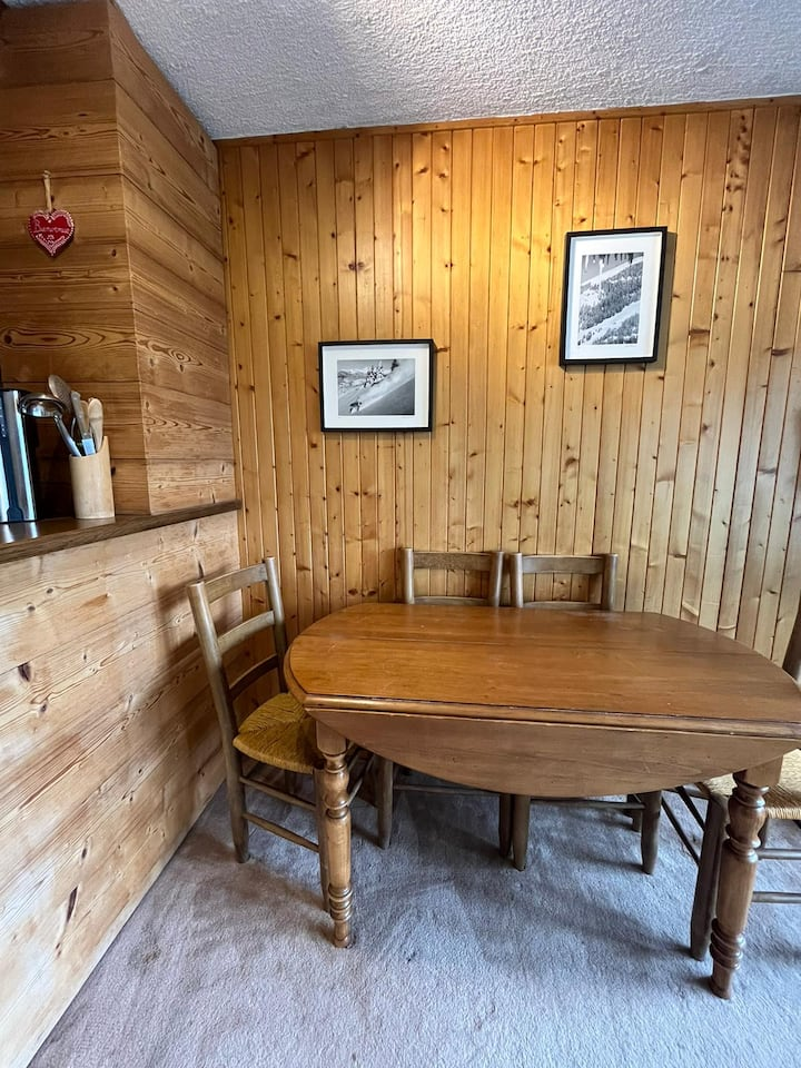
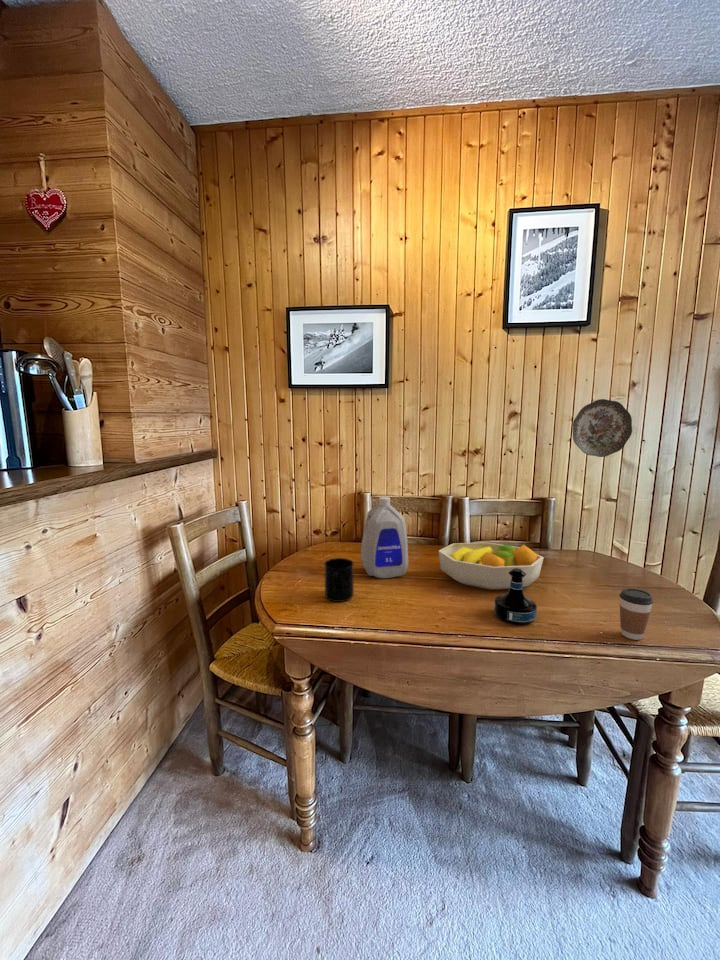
+ bottle (383, 535)
+ fruit bowl (489, 560)
+ tequila bottle (516, 593)
+ mug (338, 581)
+ decorative plate (600, 428)
+ coffee cup (634, 614)
